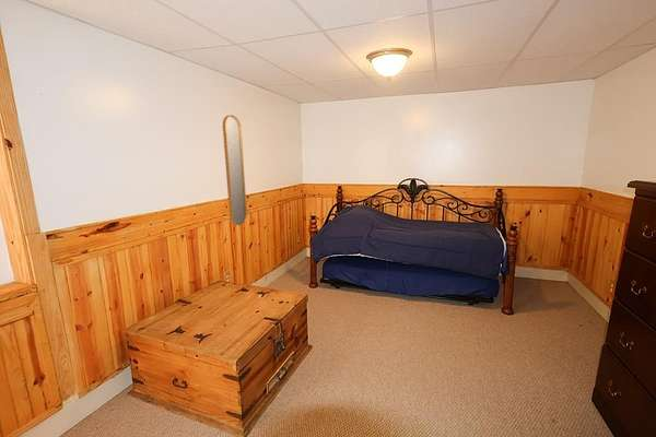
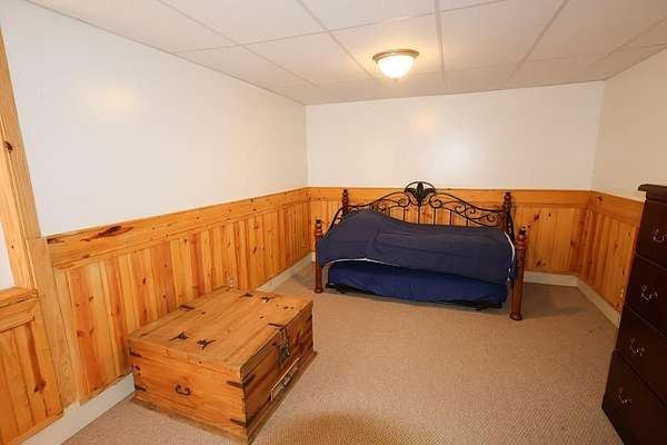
- home mirror (235, 172)
